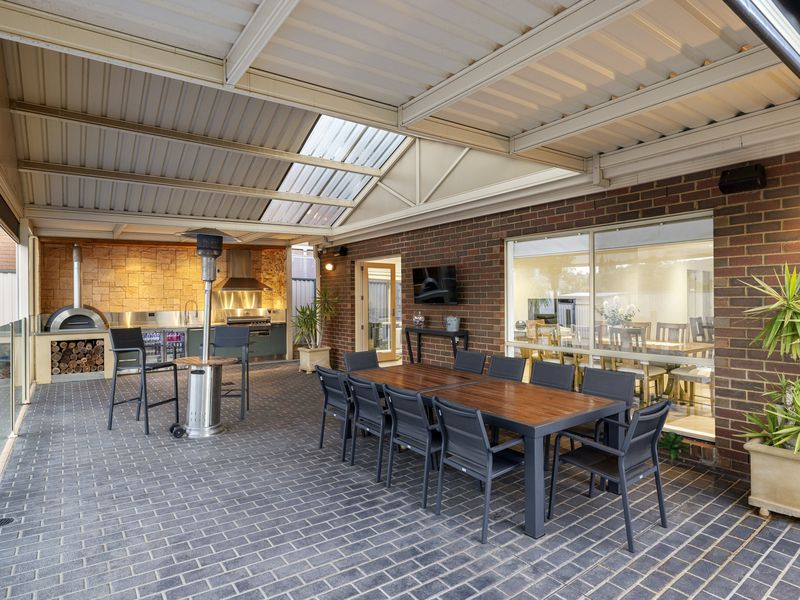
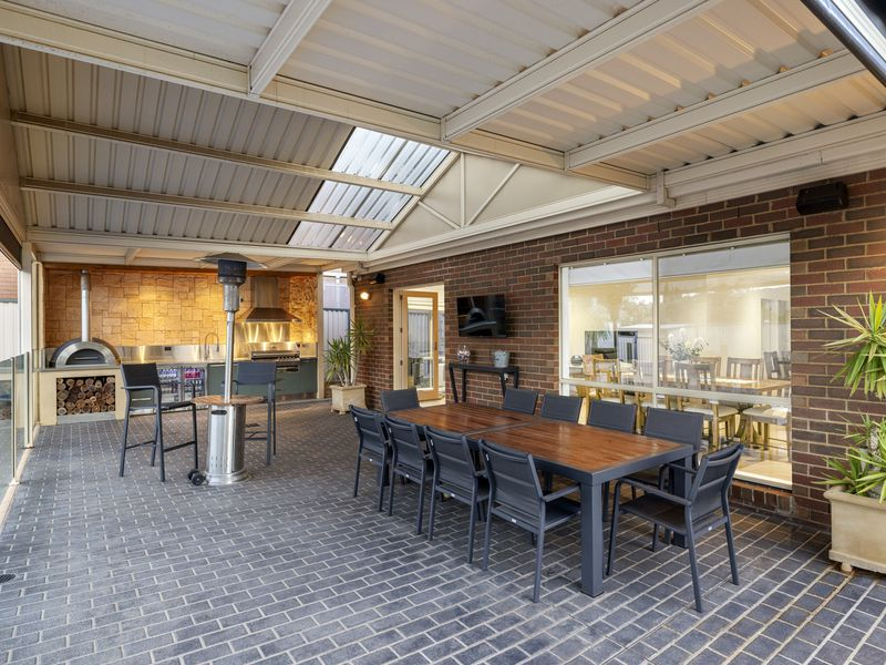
- decorative plant (673, 448)
